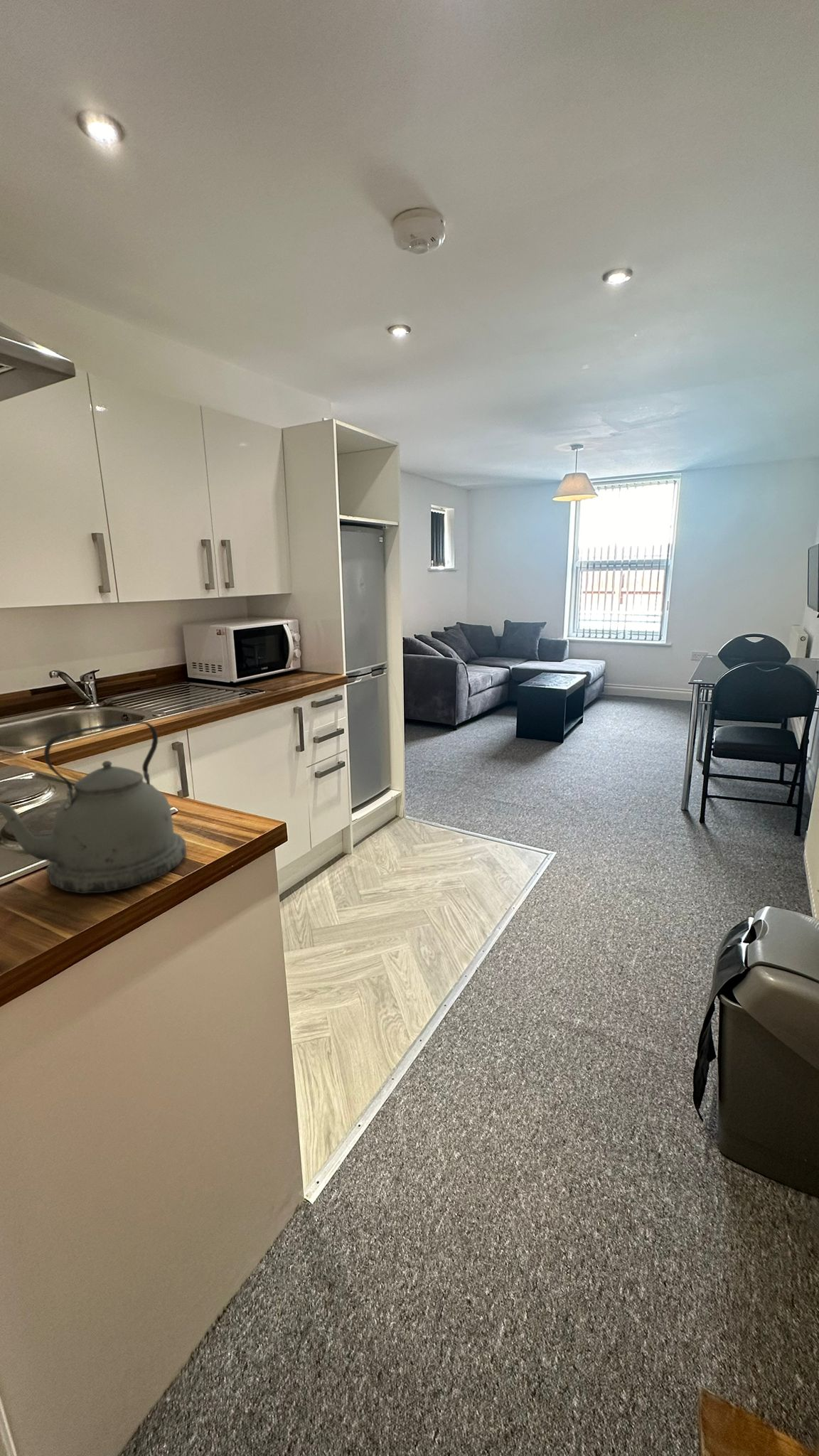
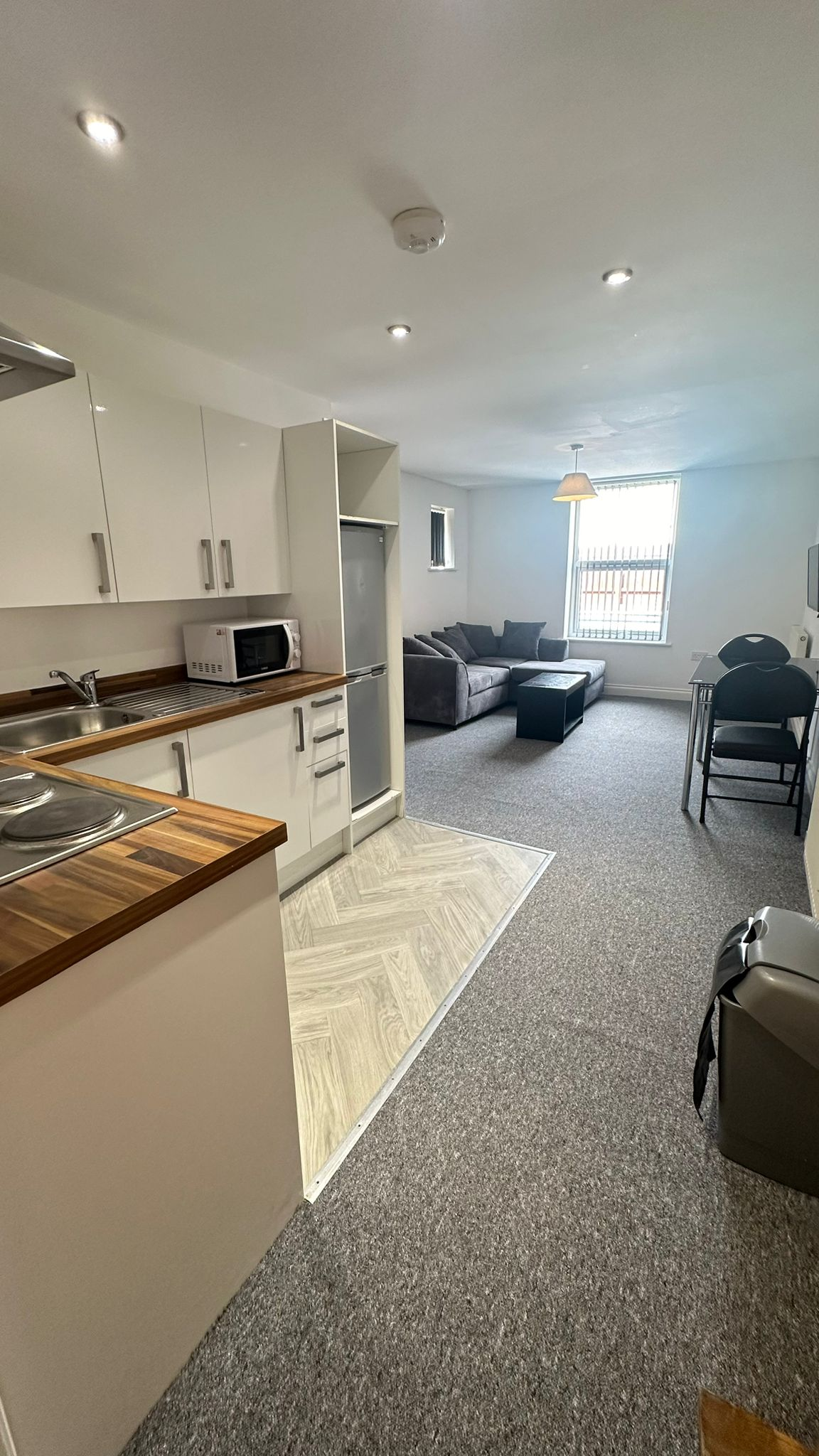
- kettle (104, 799)
